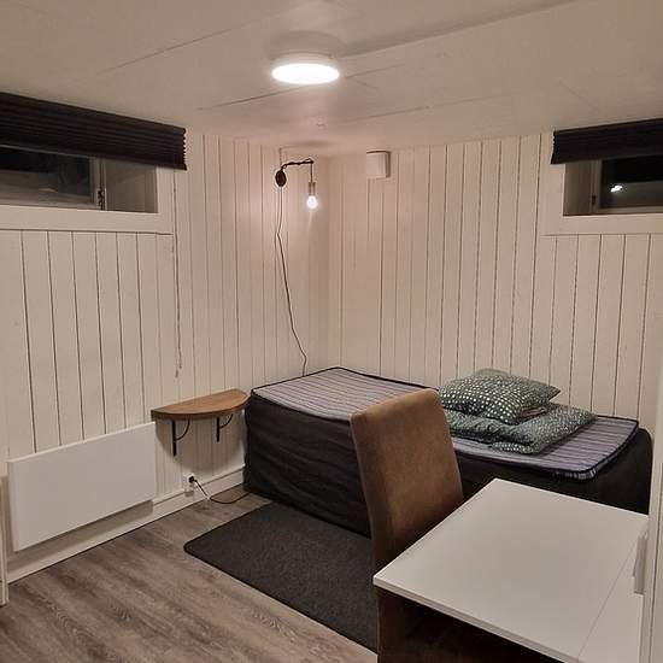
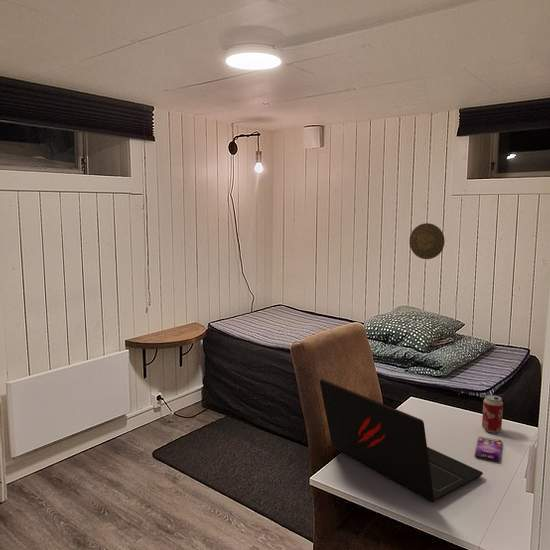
+ laptop (398, 426)
+ smartphone (488, 448)
+ beverage can (492, 413)
+ decorative plate (426, 241)
